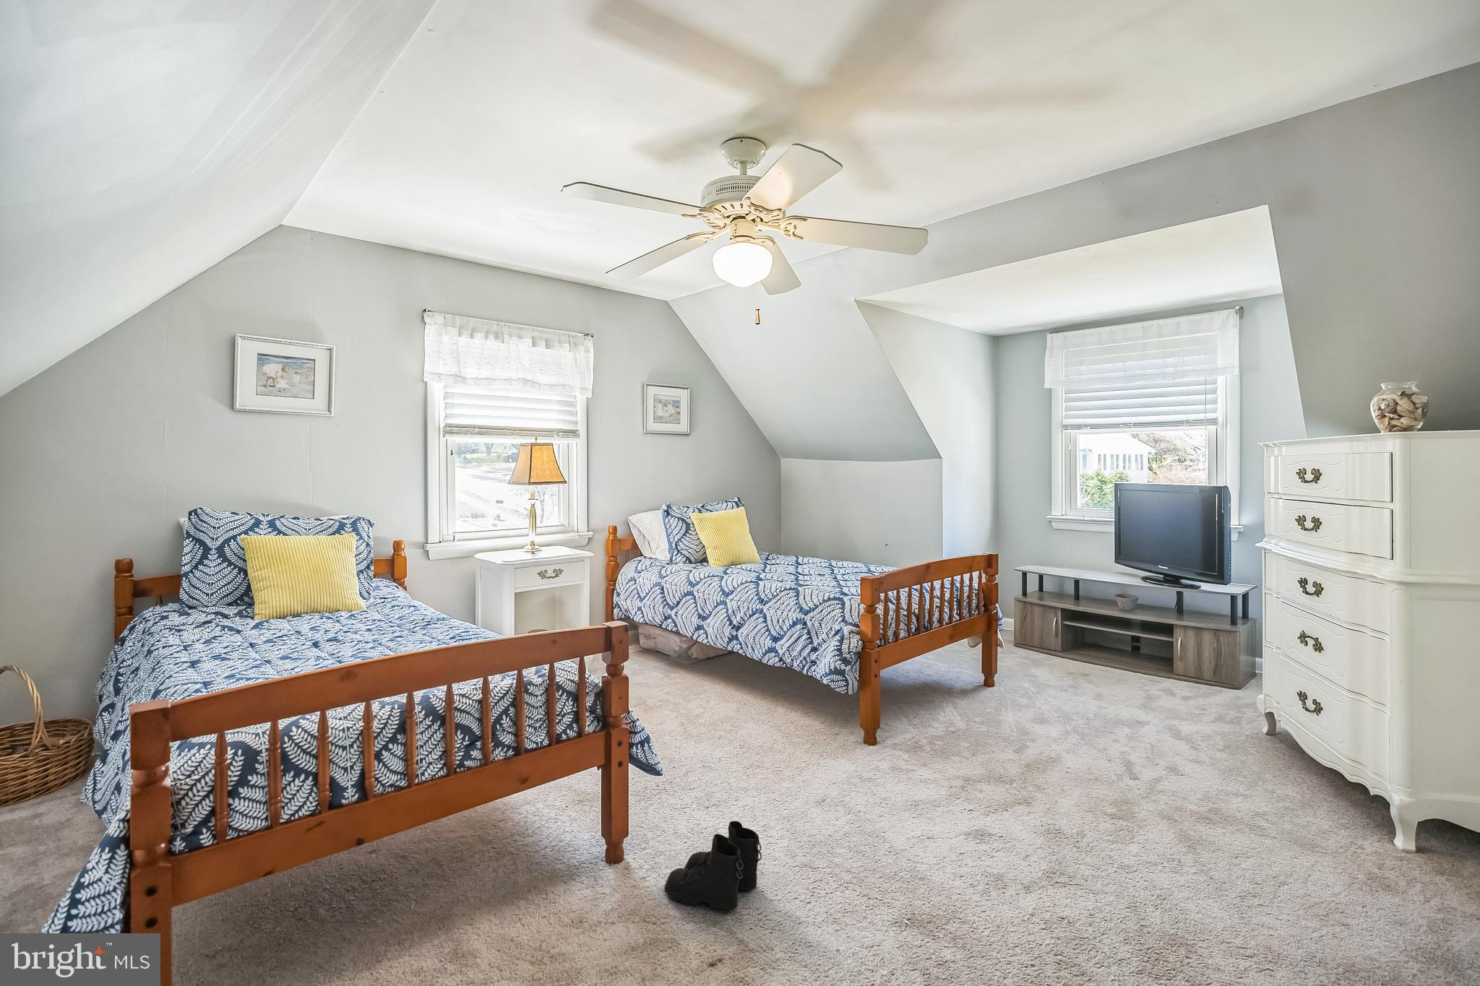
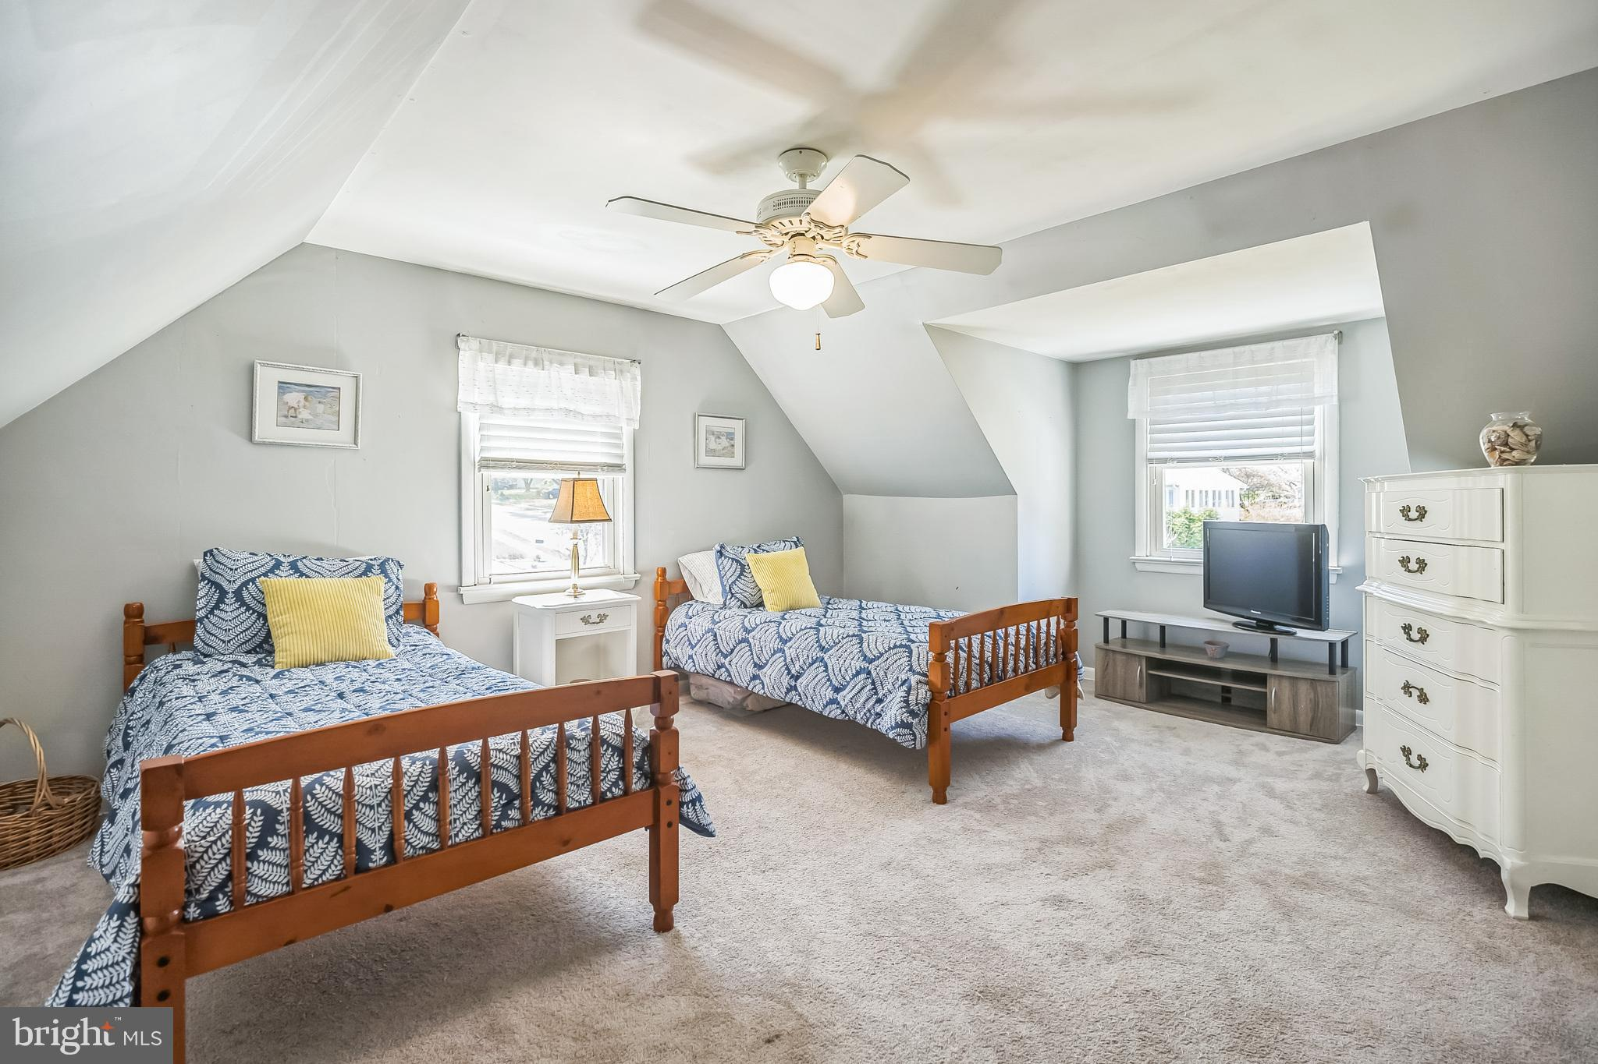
- boots (713, 857)
